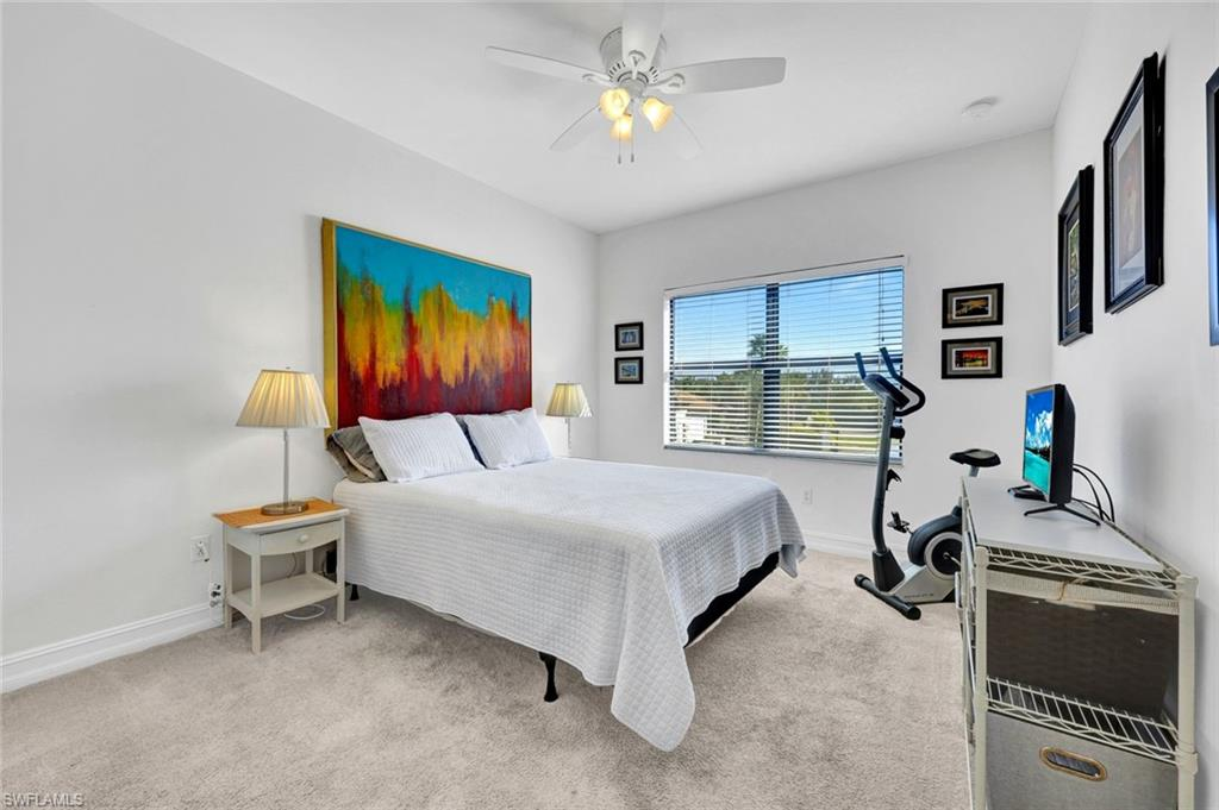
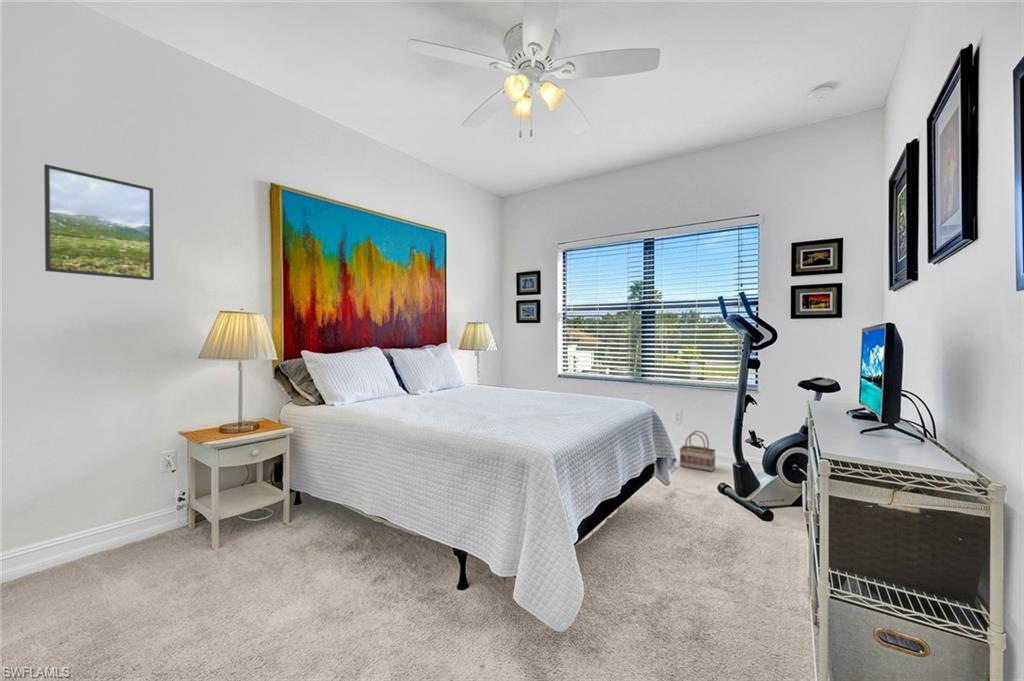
+ basket (697, 449)
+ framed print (103, 226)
